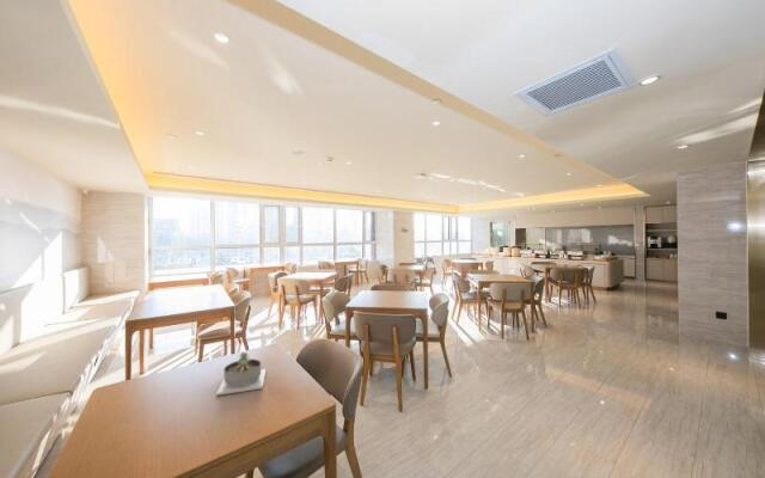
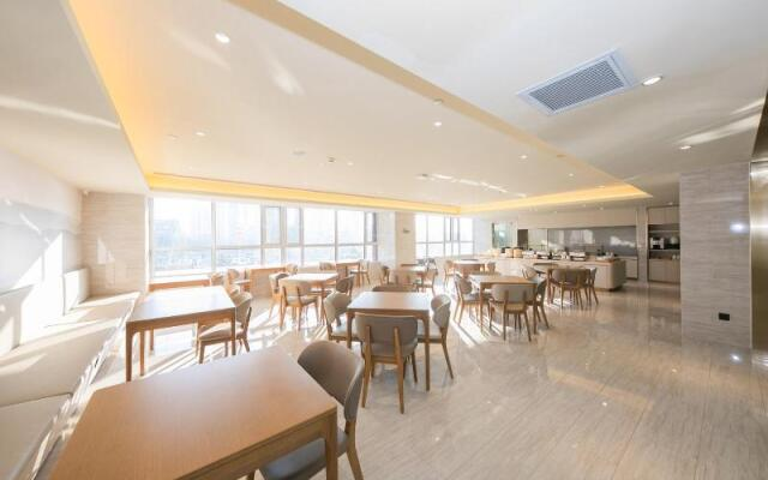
- succulent planter (243, 367)
